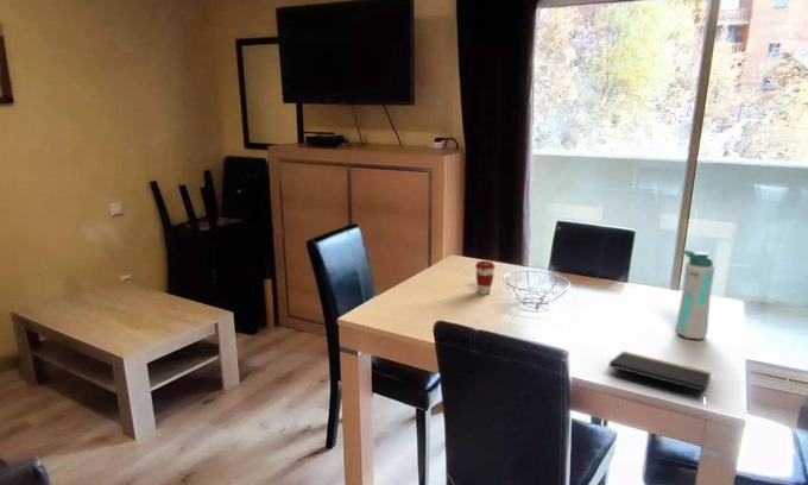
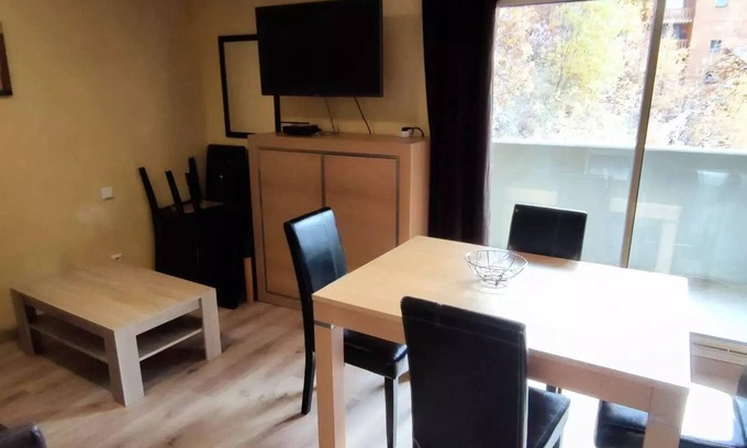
- notepad (659, 370)
- water bottle (694, 294)
- coffee cup (484, 277)
